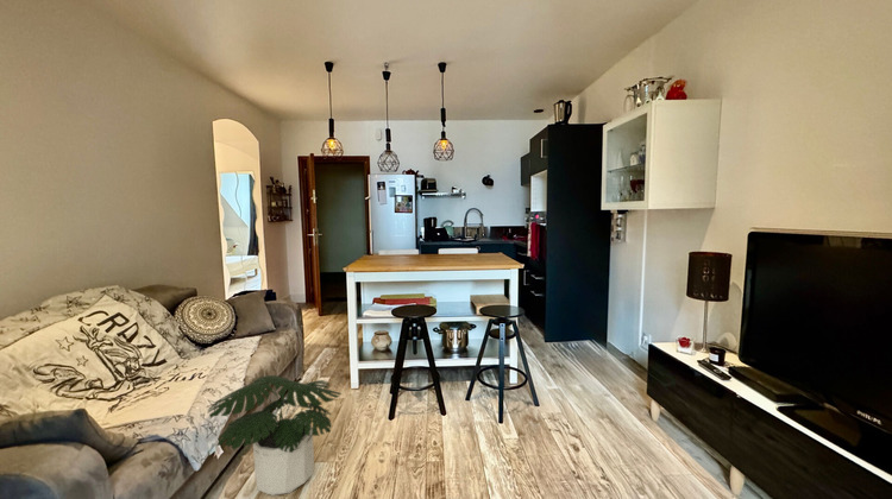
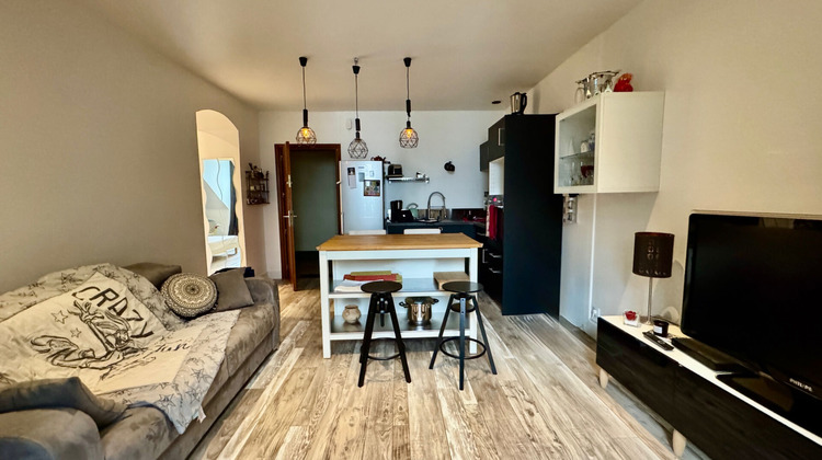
- potted plant (287, 428)
